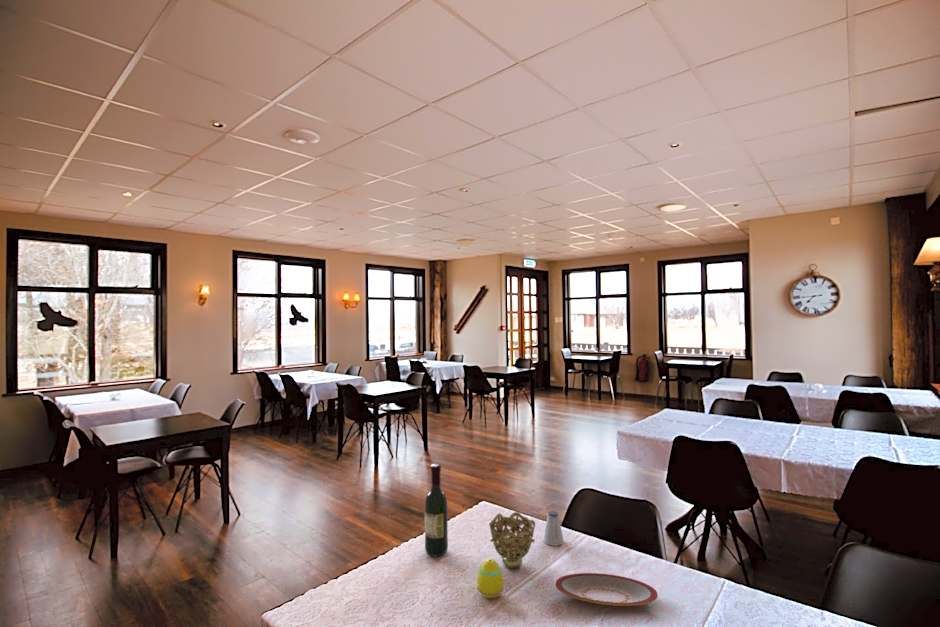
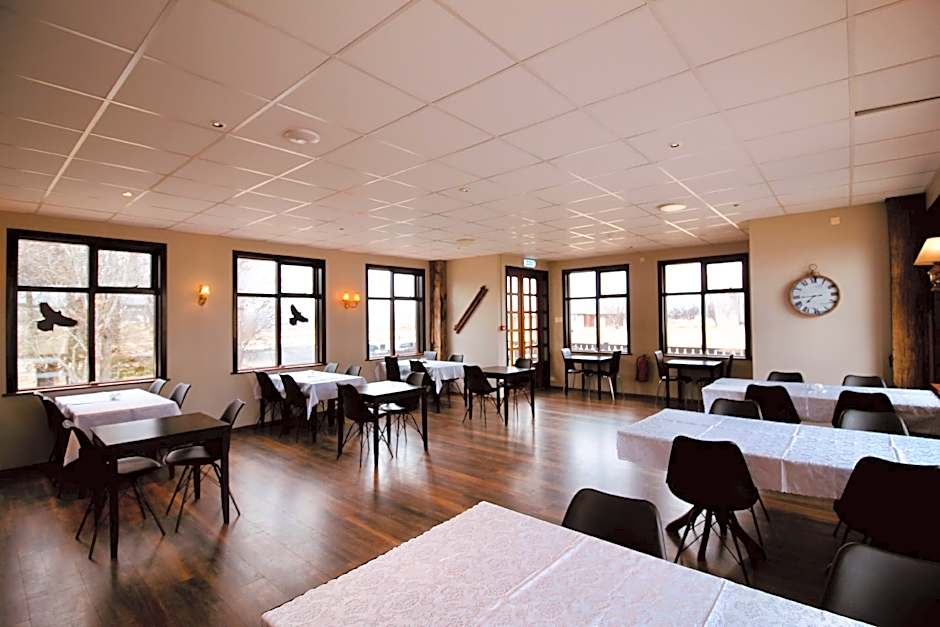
- plate (605, 592)
- wine bottle (436, 508)
- saltshaker (553, 526)
- decorative bowl (512, 543)
- egg (490, 577)
